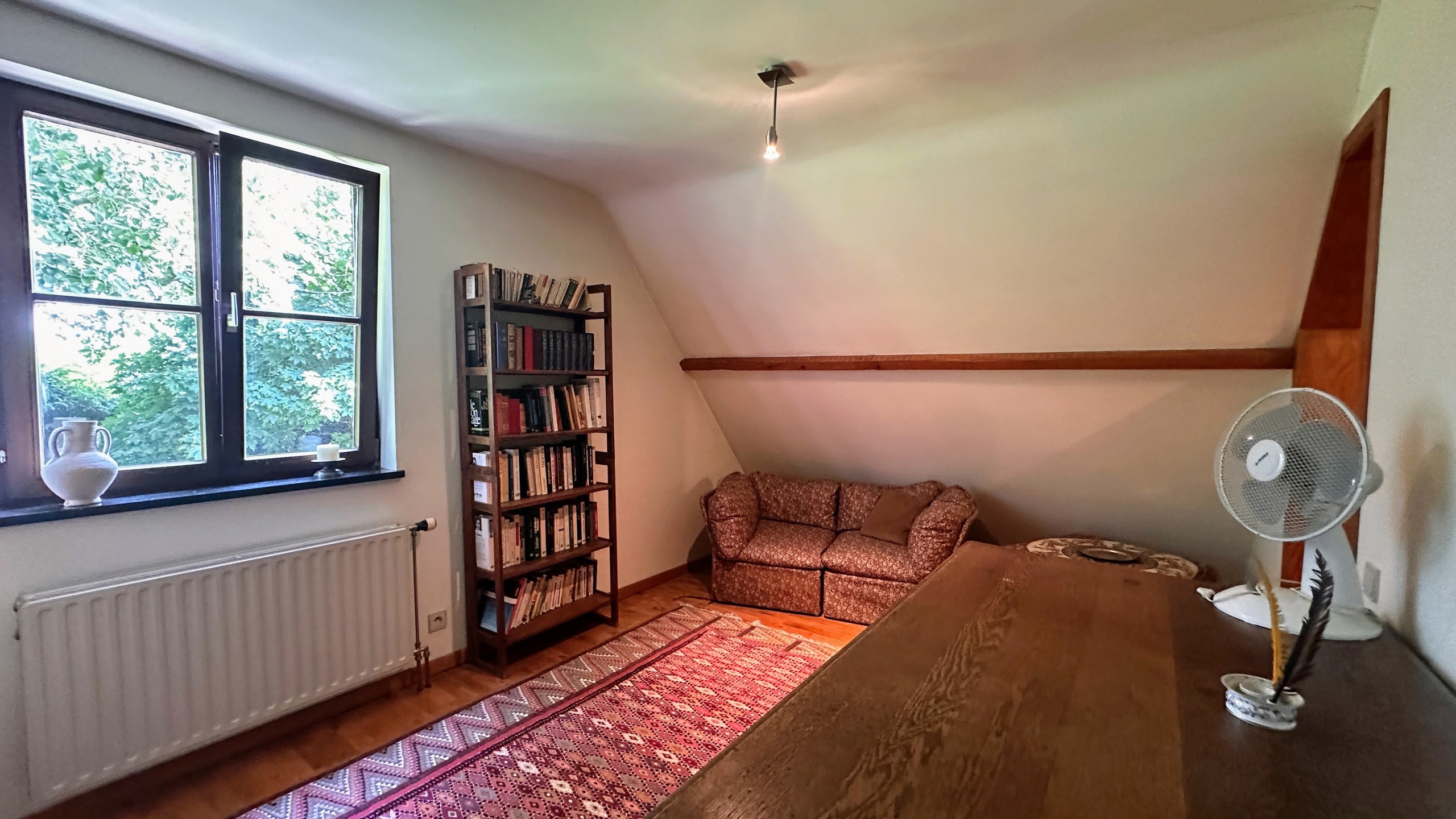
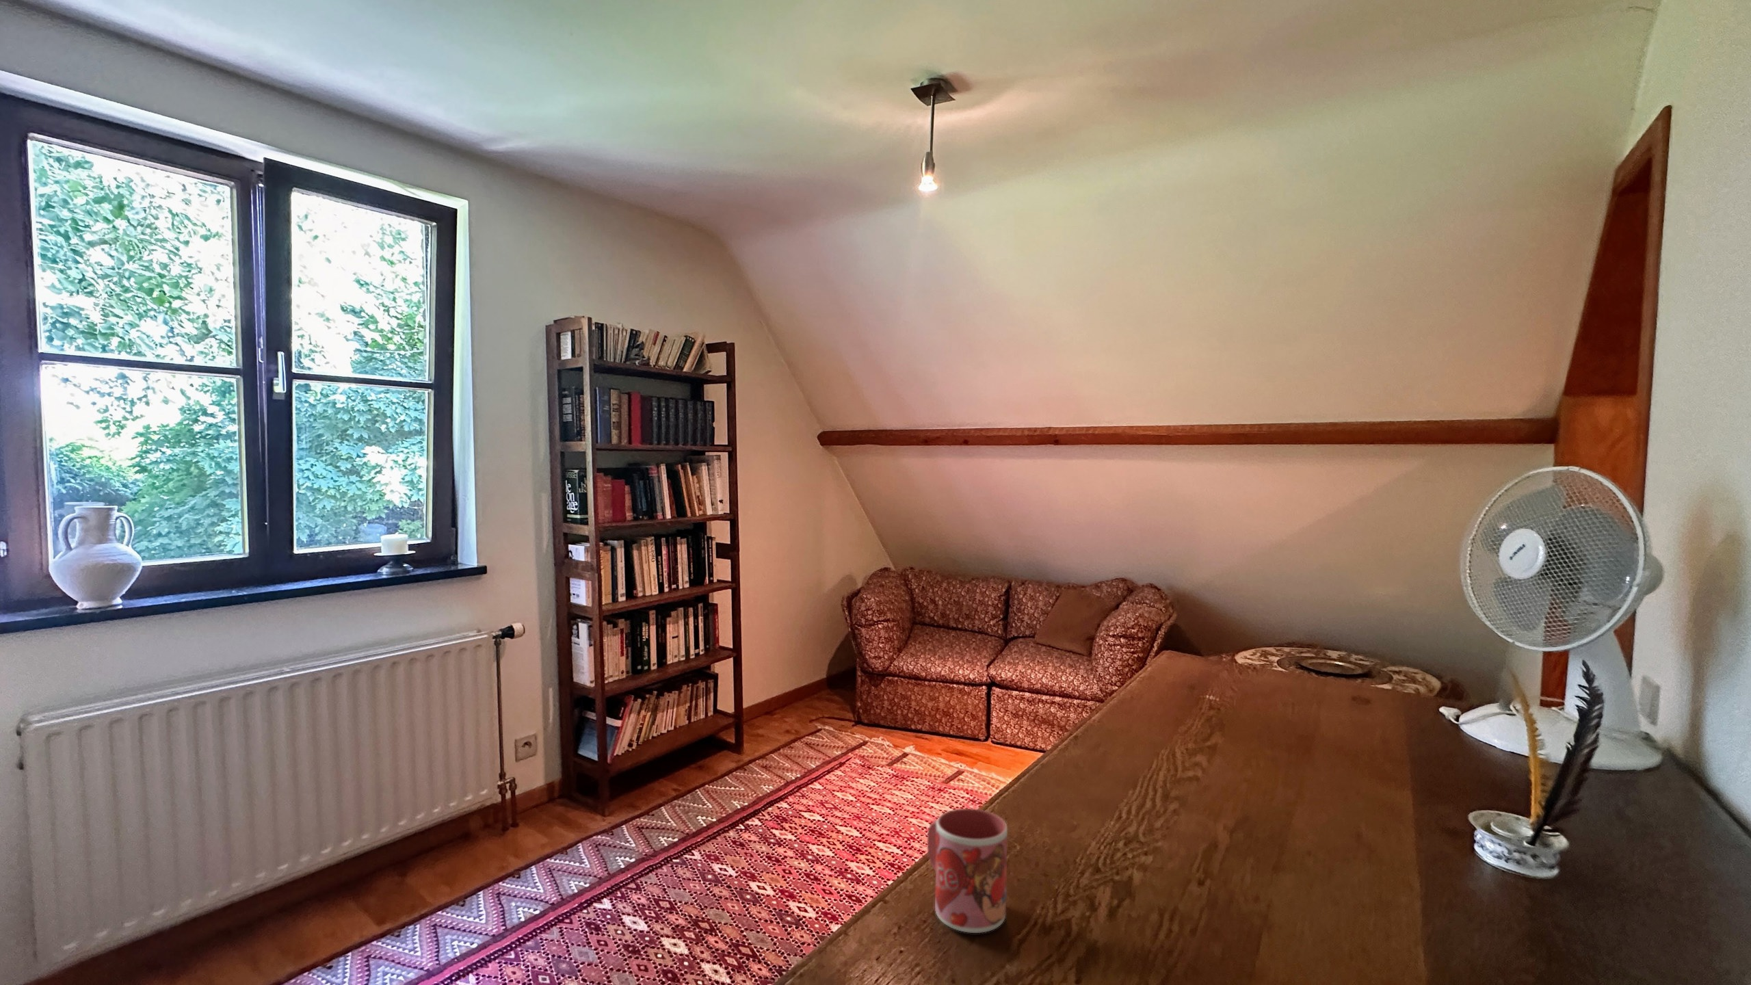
+ mug (962, 860)
